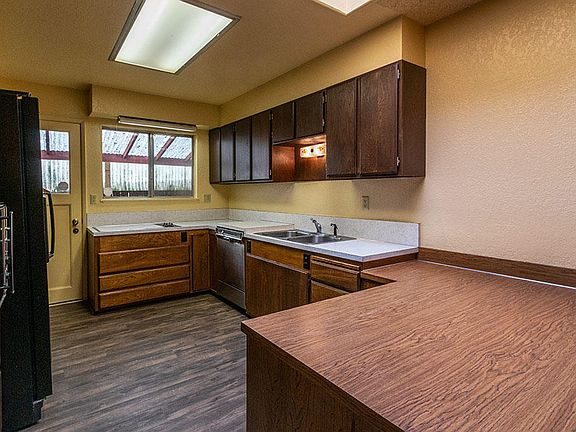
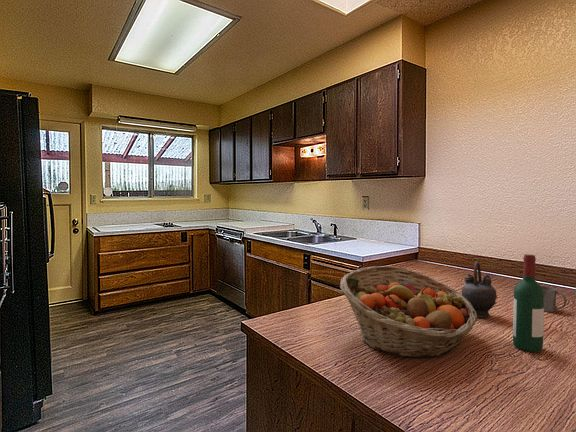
+ wine bottle (528, 301)
+ teapot (479, 287)
+ mug (548, 299)
+ fruit basket (406, 306)
